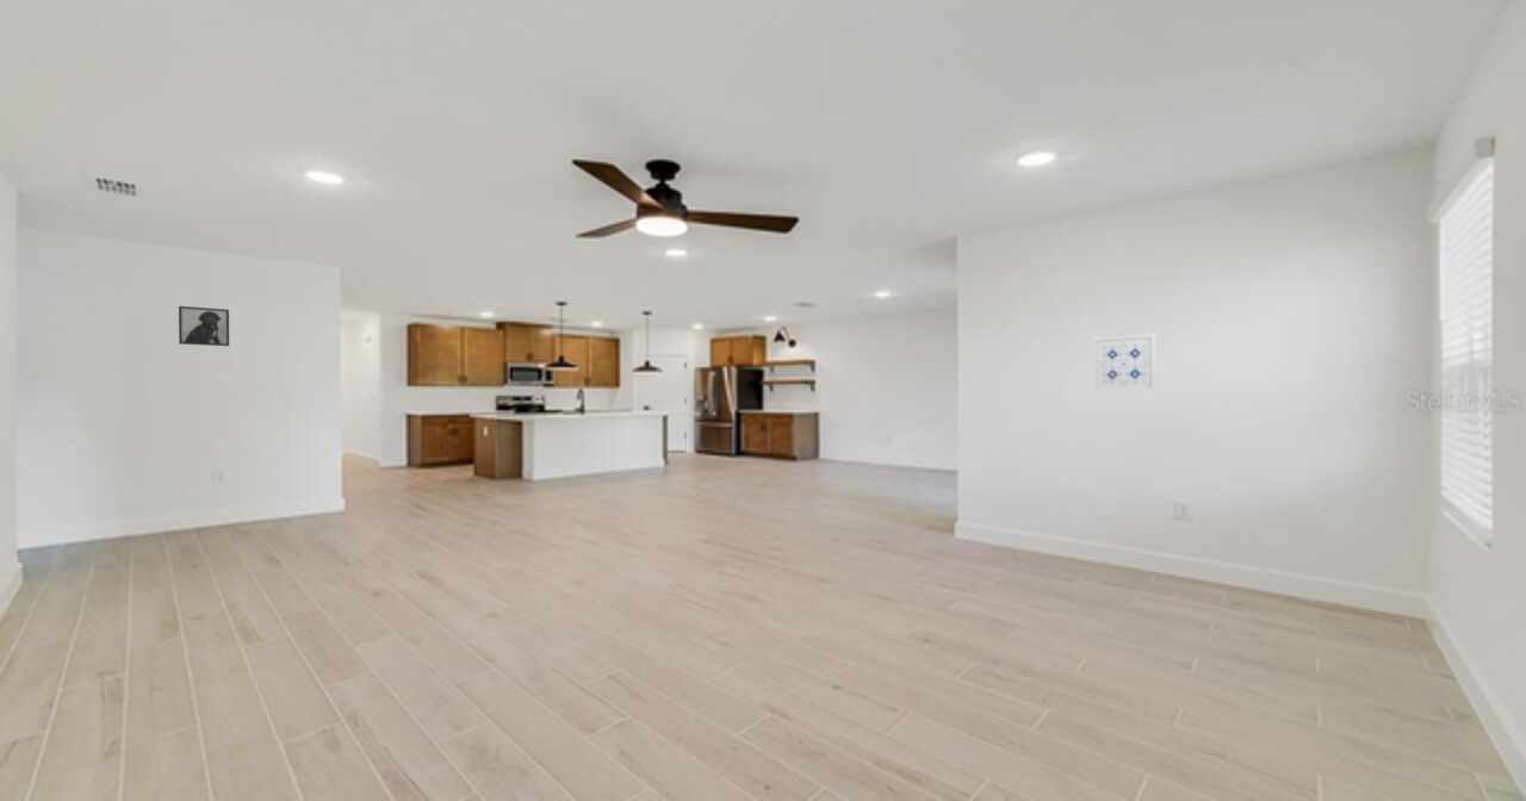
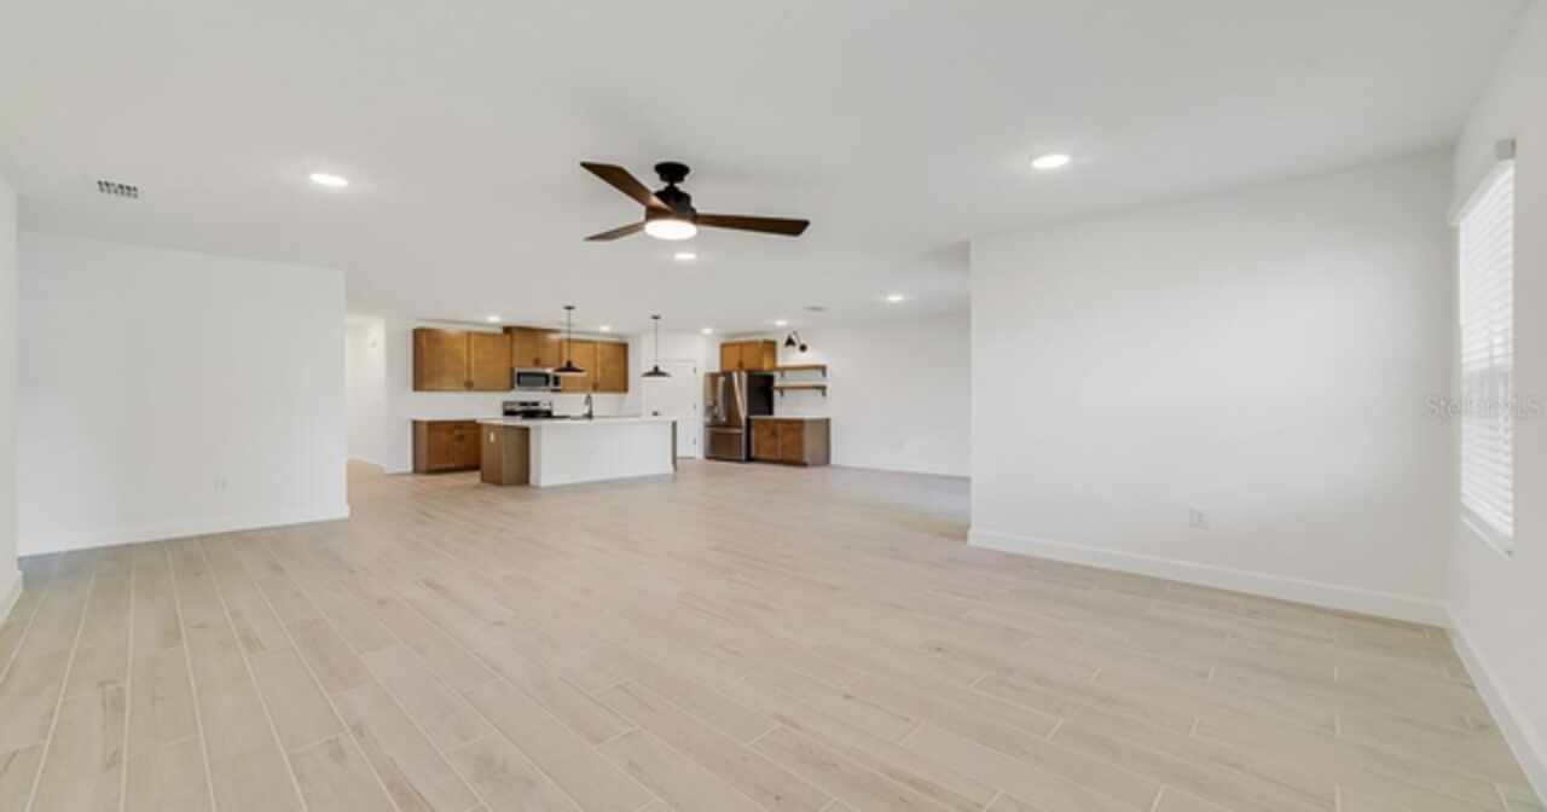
- wall art (1123, 364)
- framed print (204, 325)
